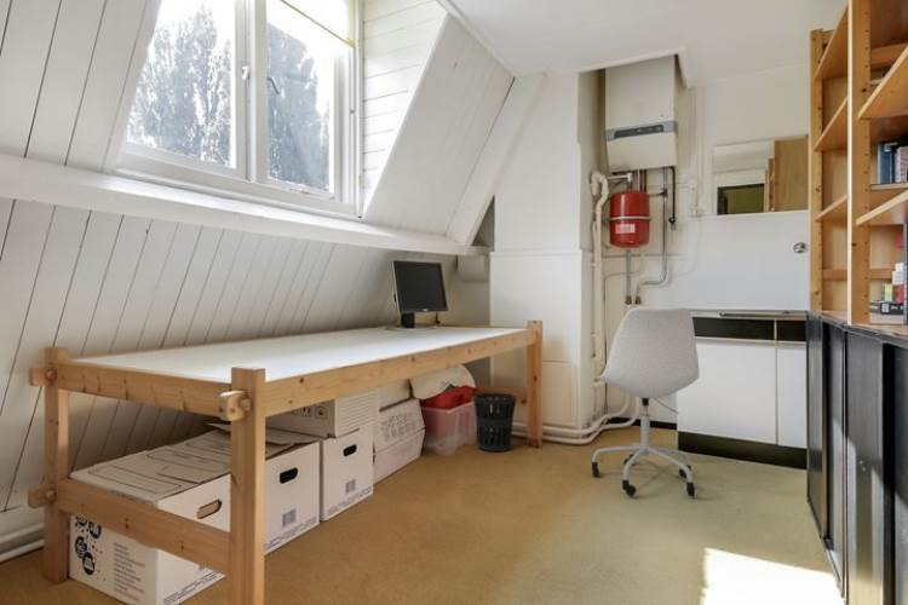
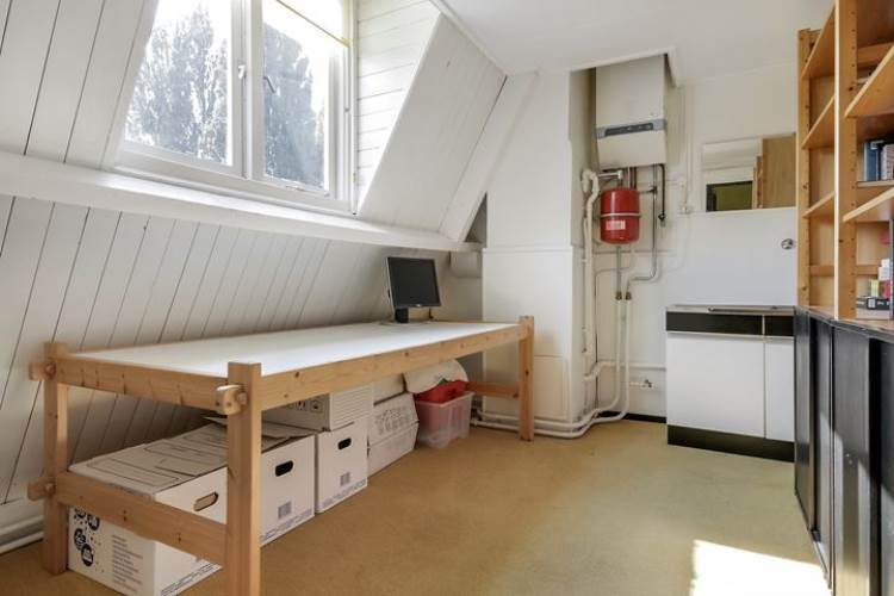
- office chair (645, 394)
- wastebasket (494, 421)
